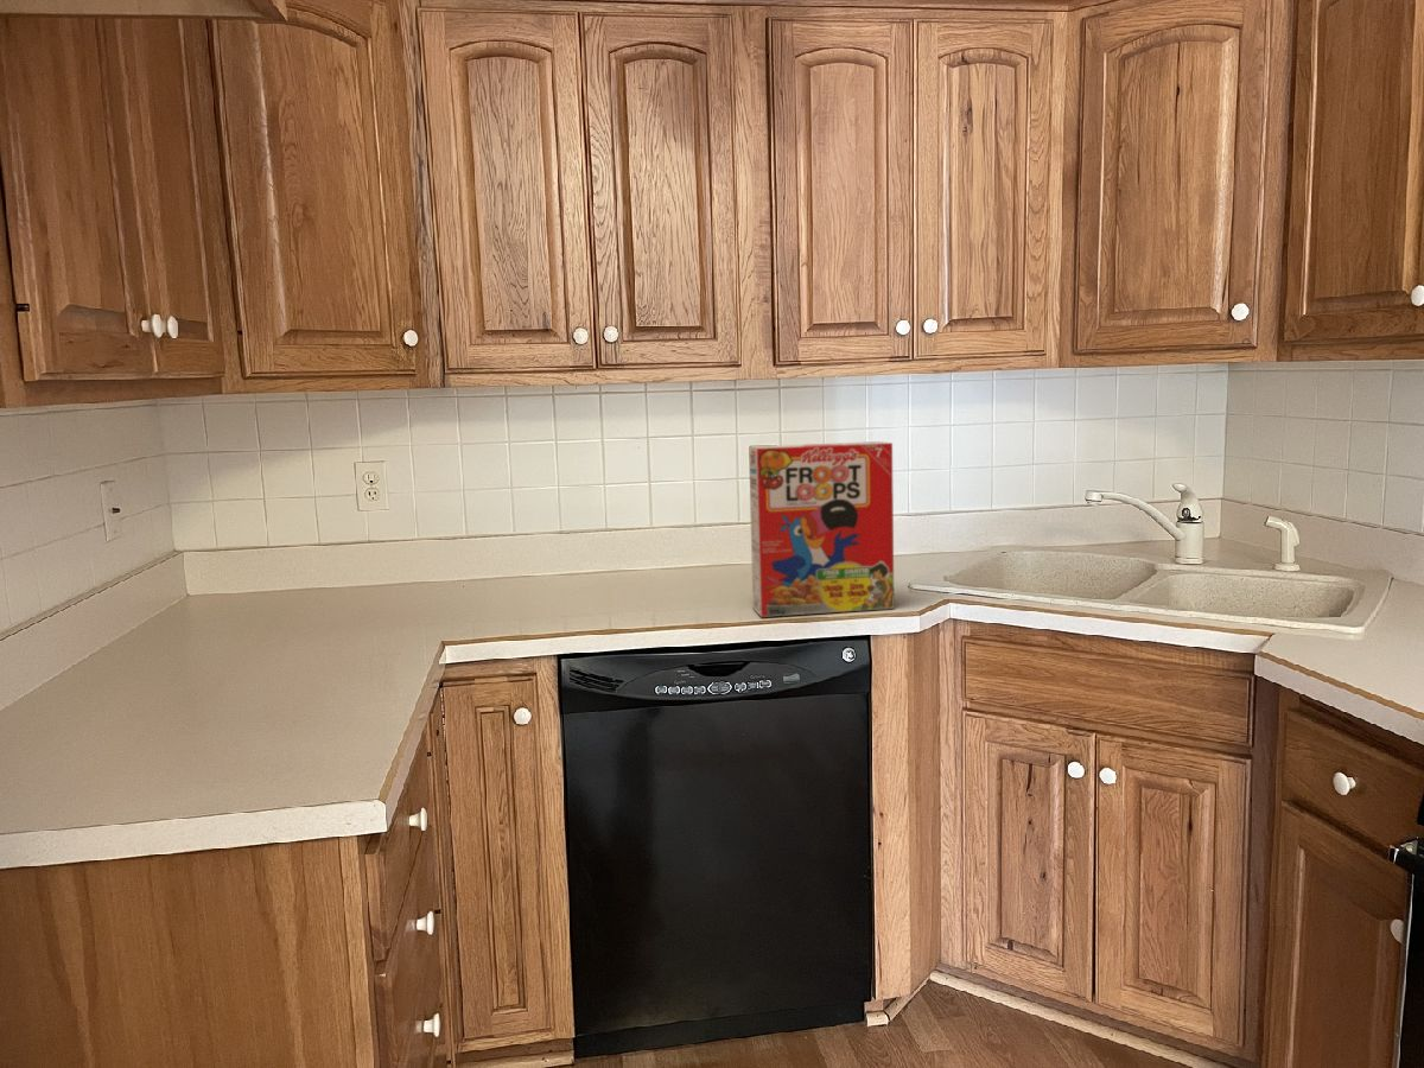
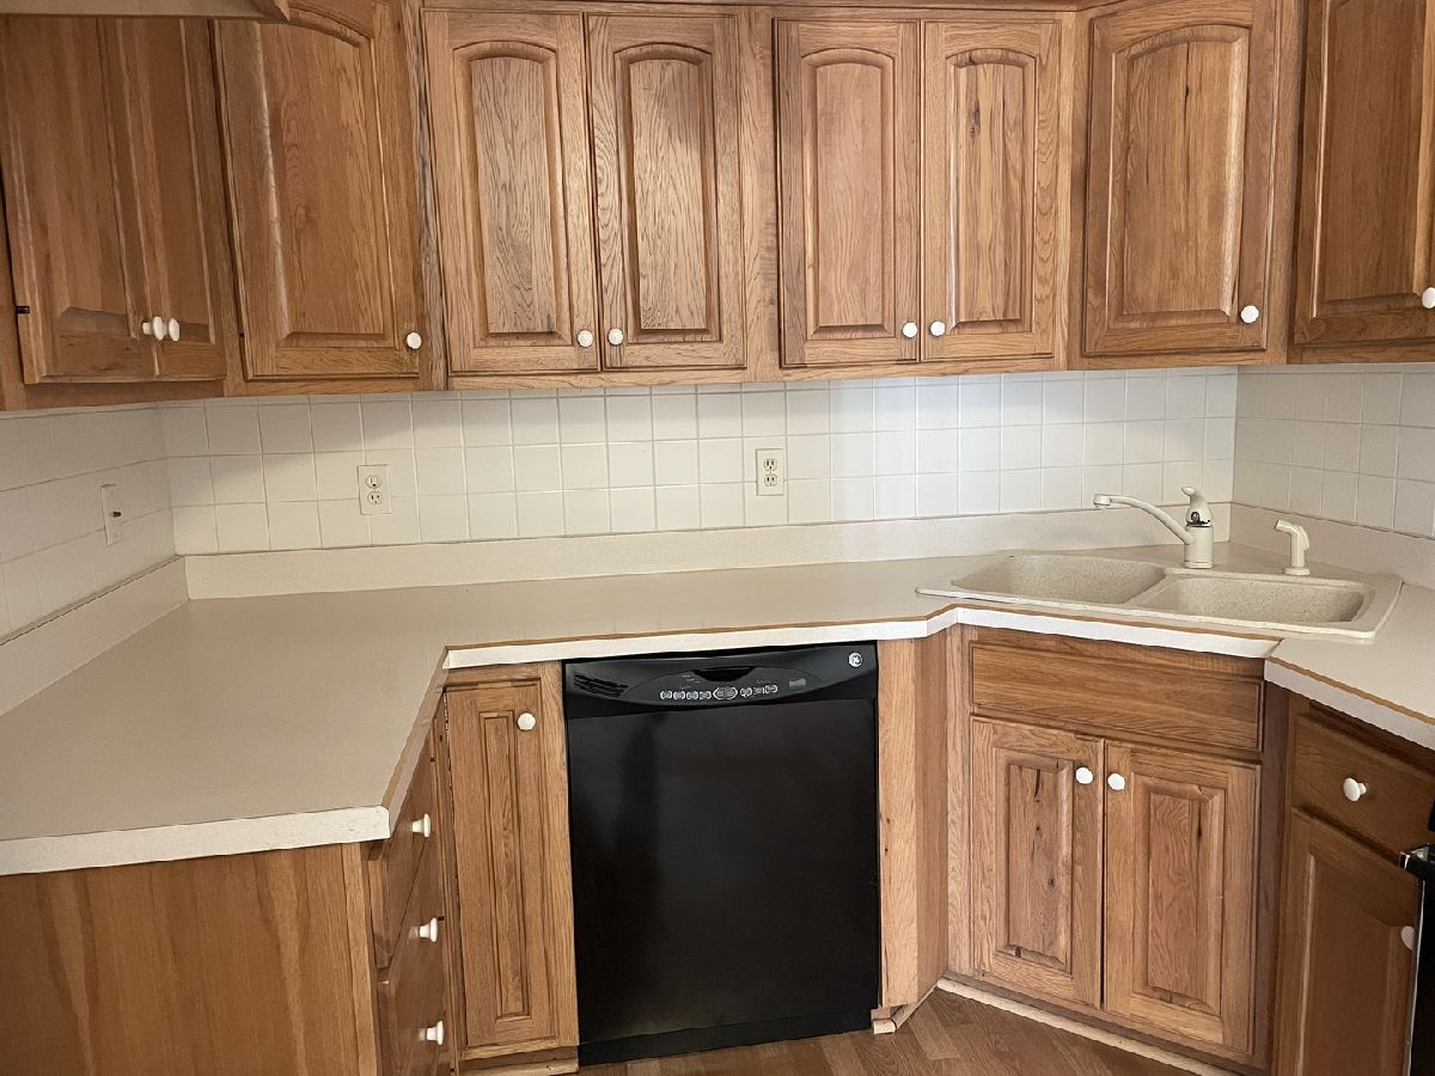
- cereal box (821, 527)
